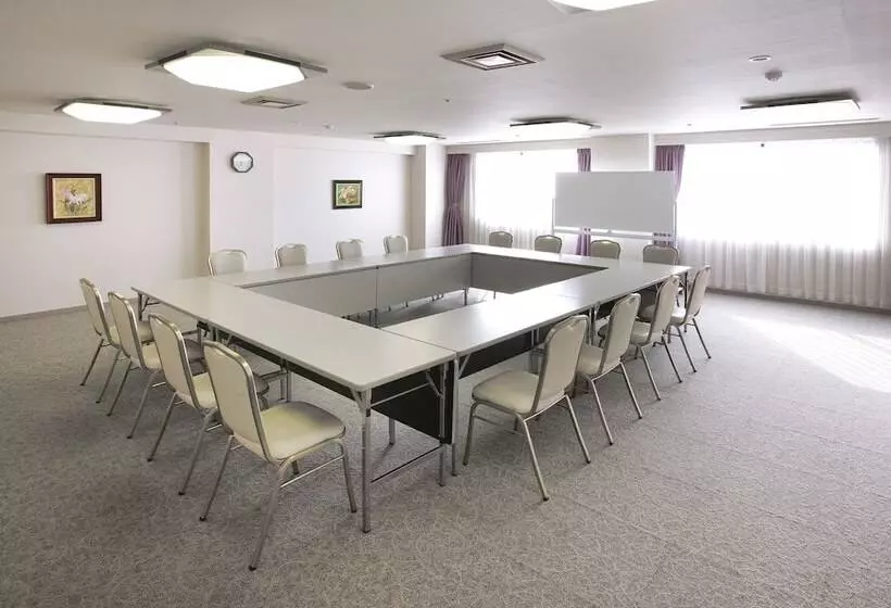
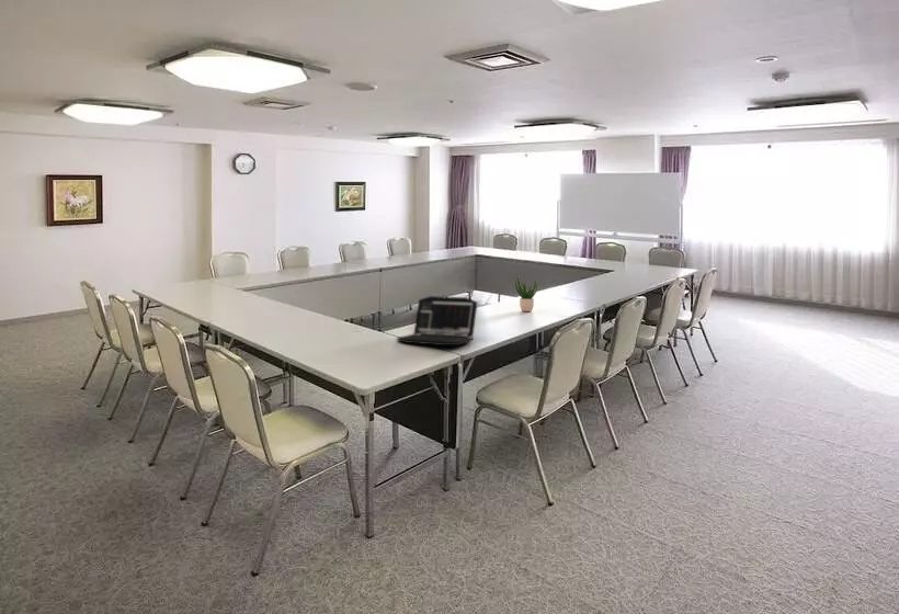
+ potted plant (525, 292)
+ laptop (436, 319)
